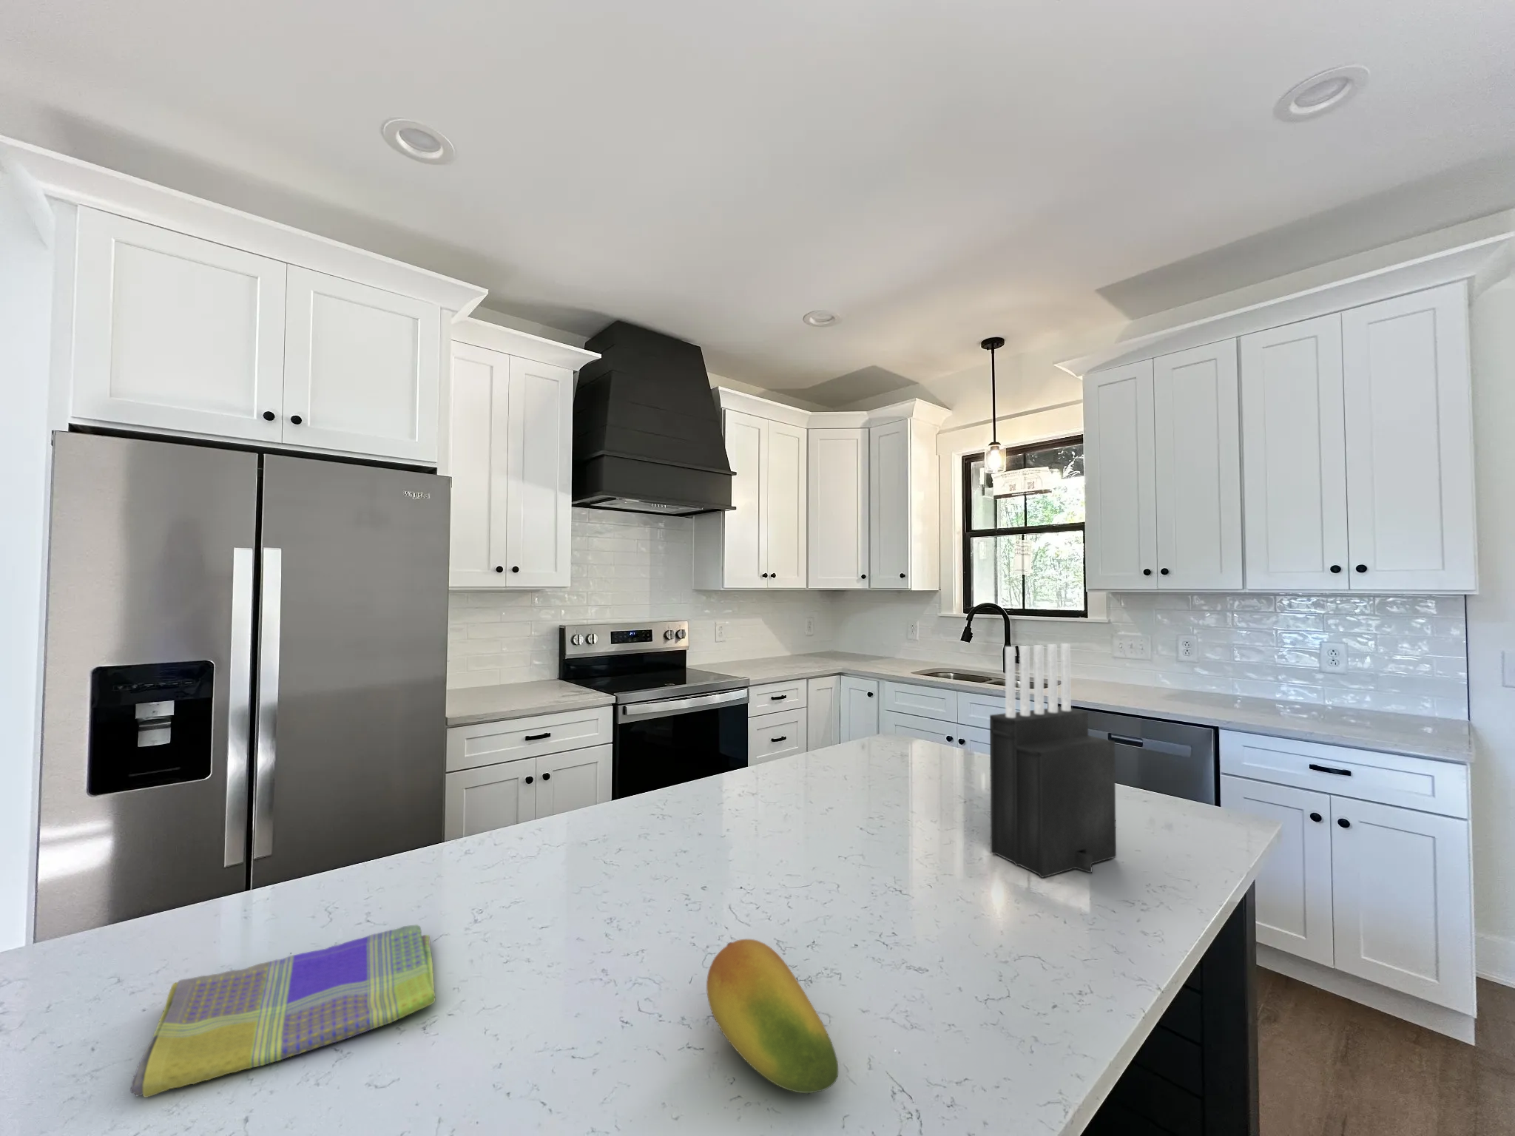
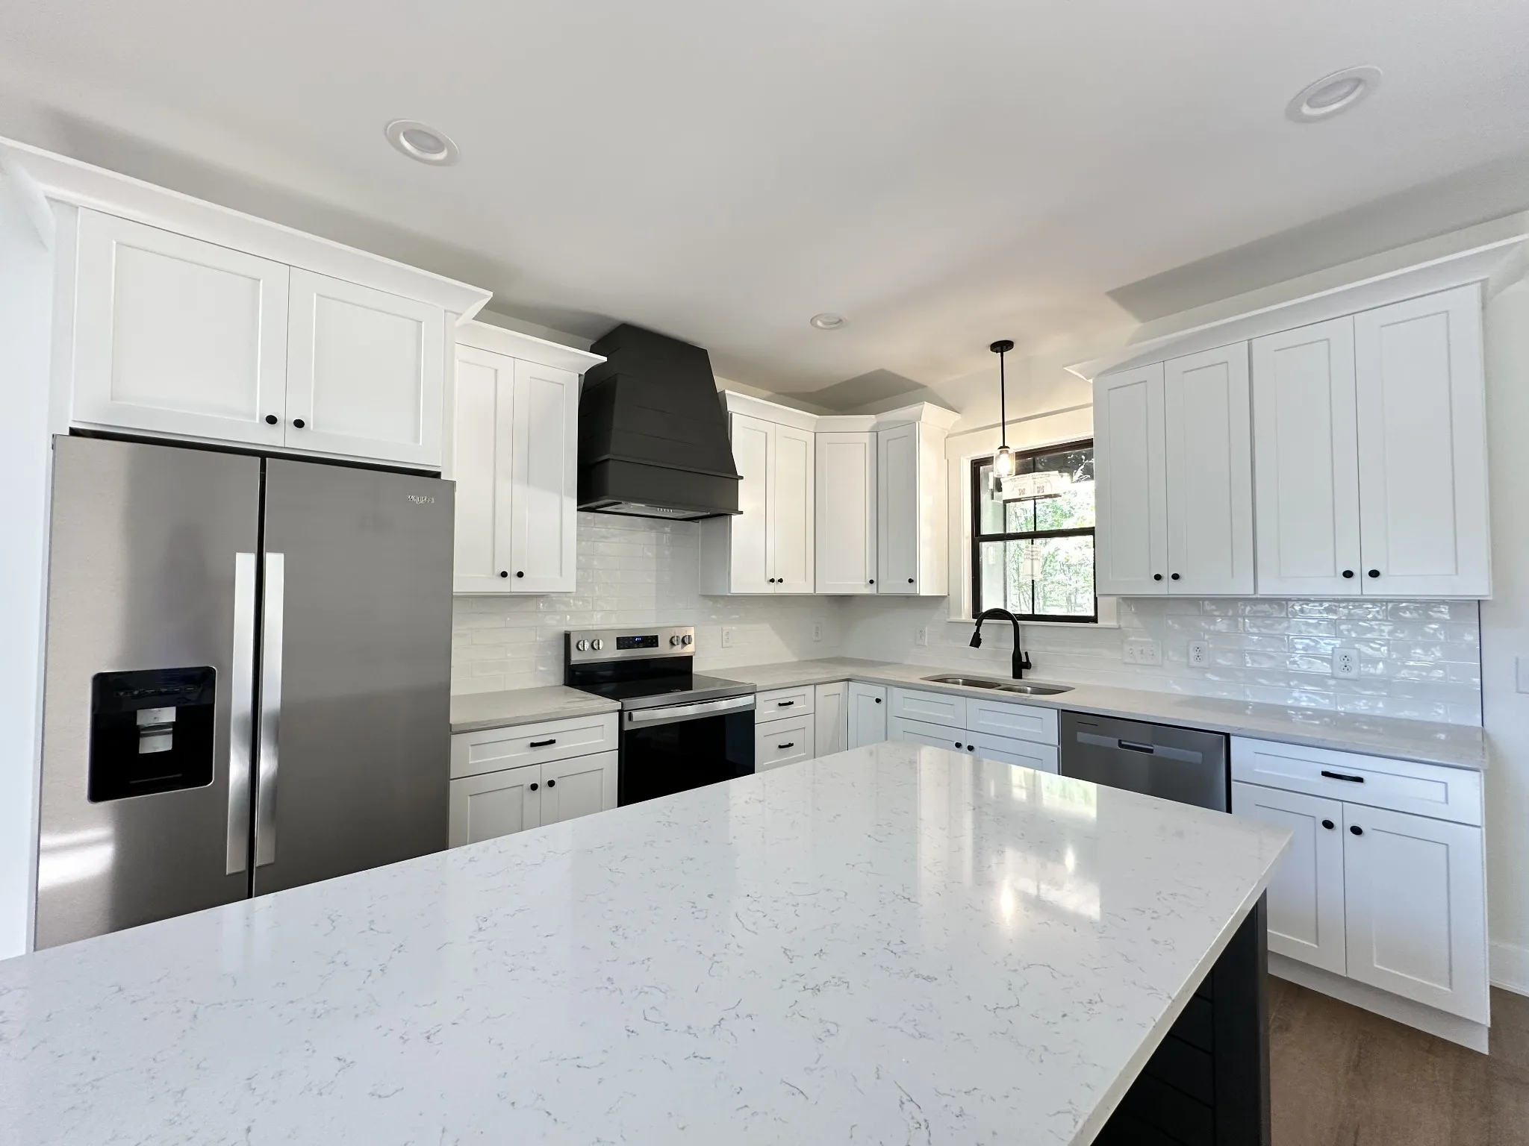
- dish towel (303, 995)
- knife block (1057, 752)
- fruit (765, 1010)
